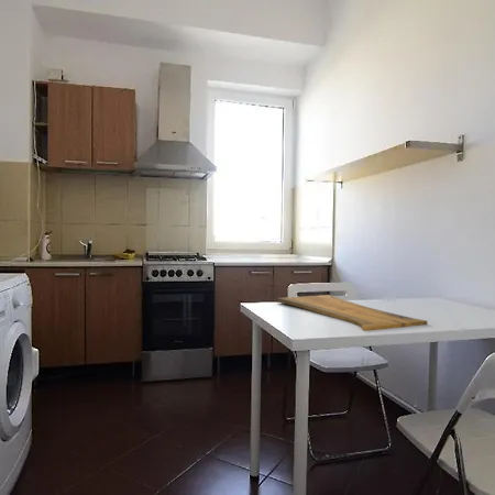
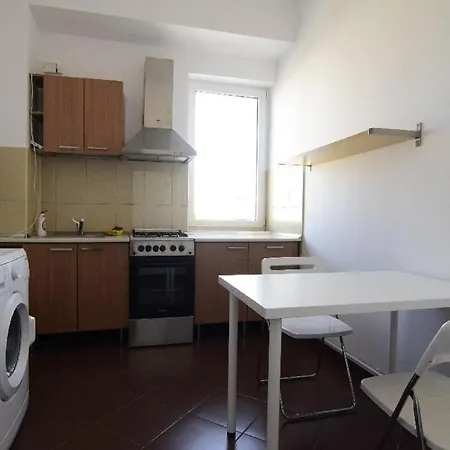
- cutting board (343, 309)
